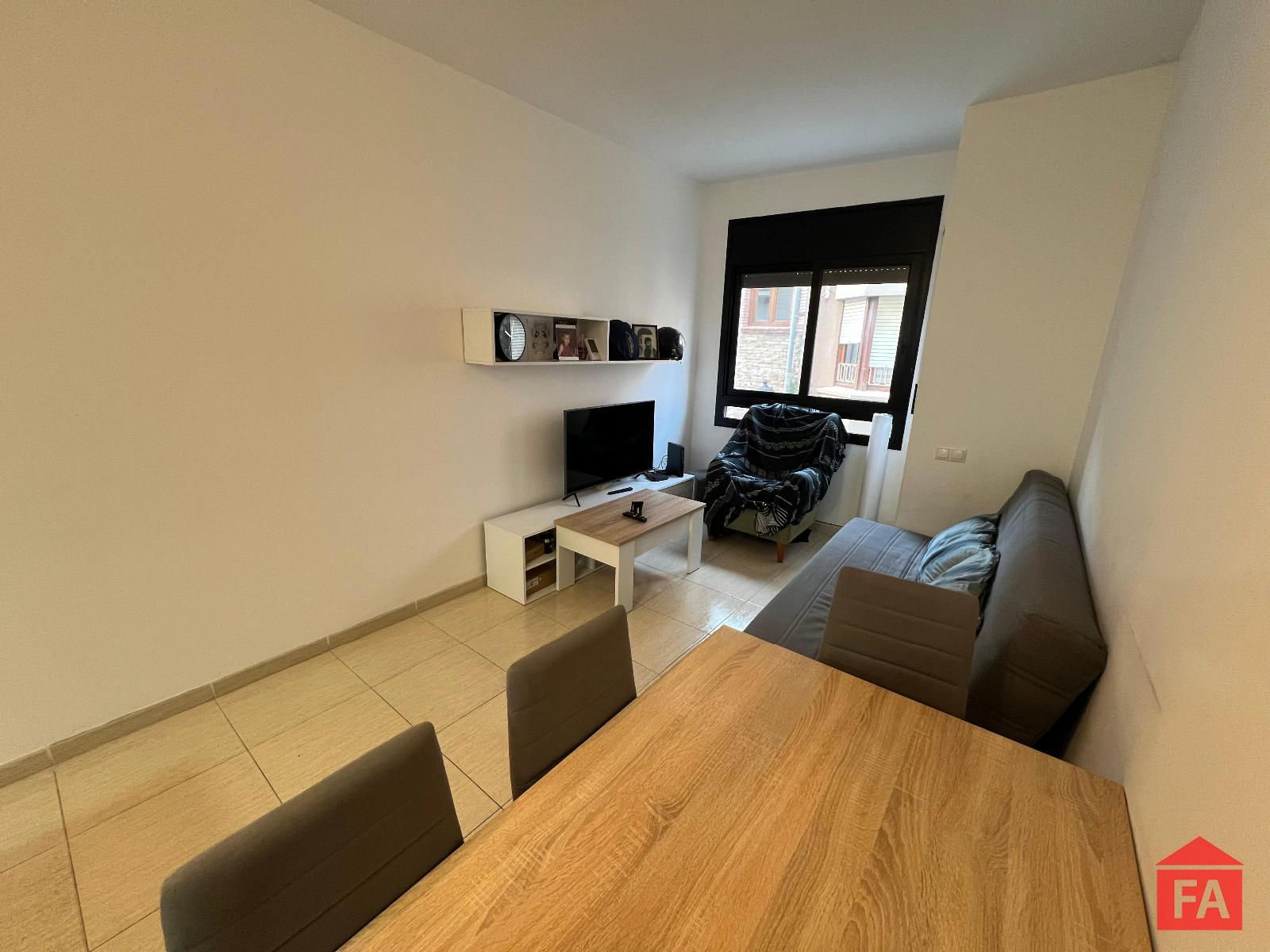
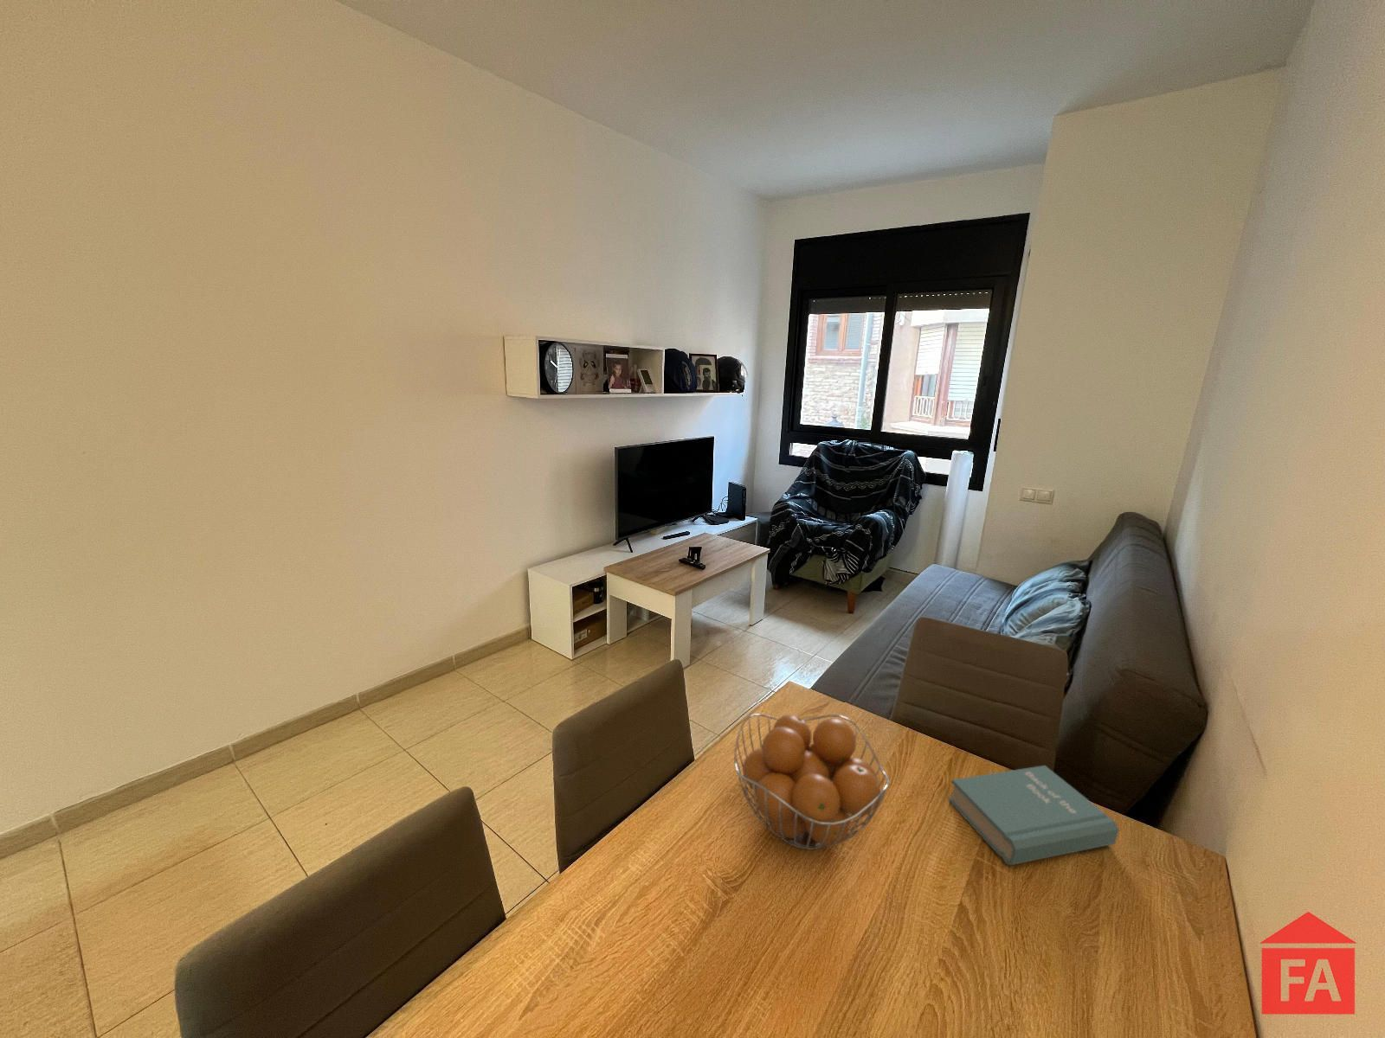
+ book (1029, 812)
+ fruit basket (807, 778)
